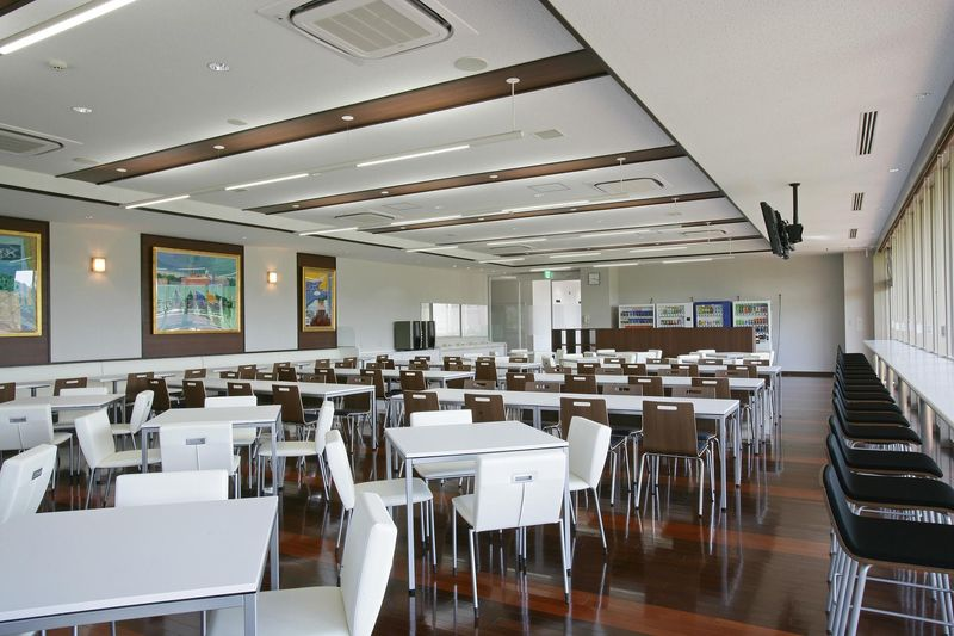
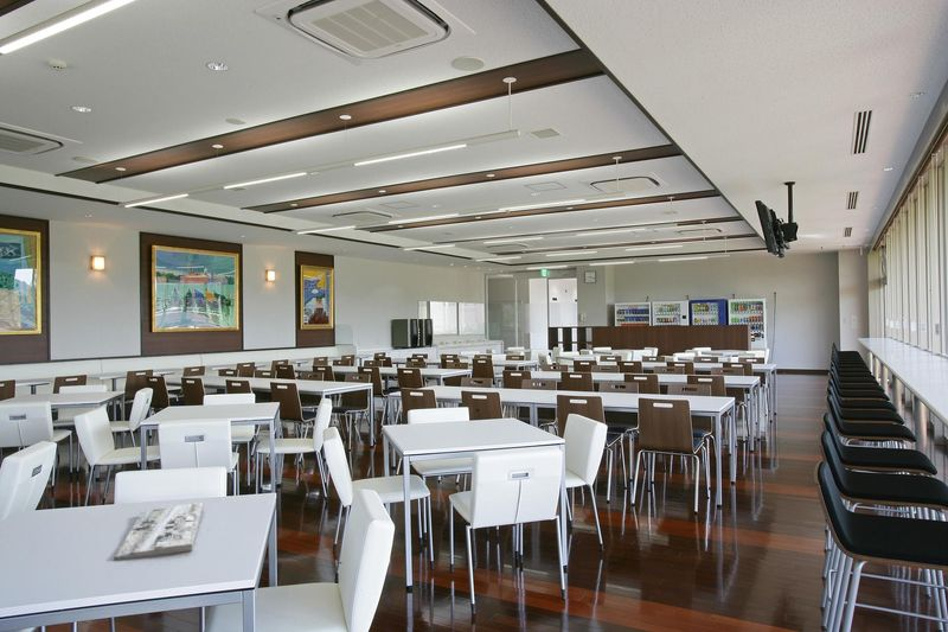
+ tray (164, 526)
